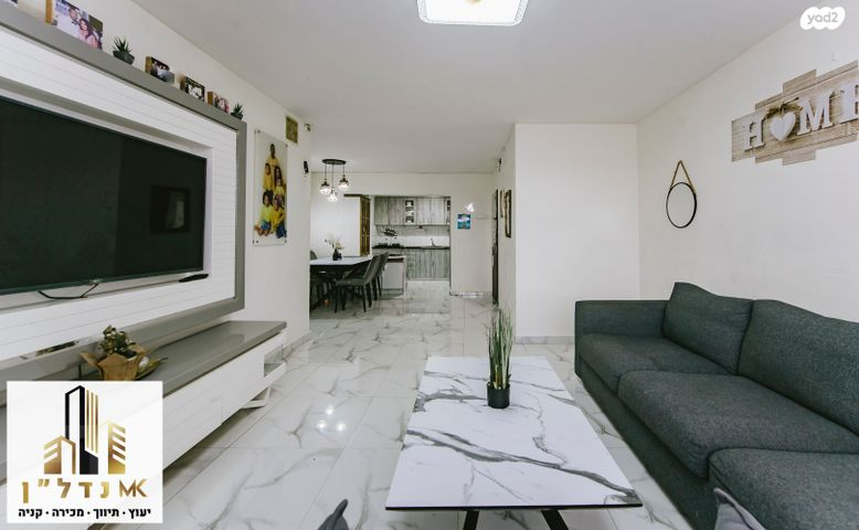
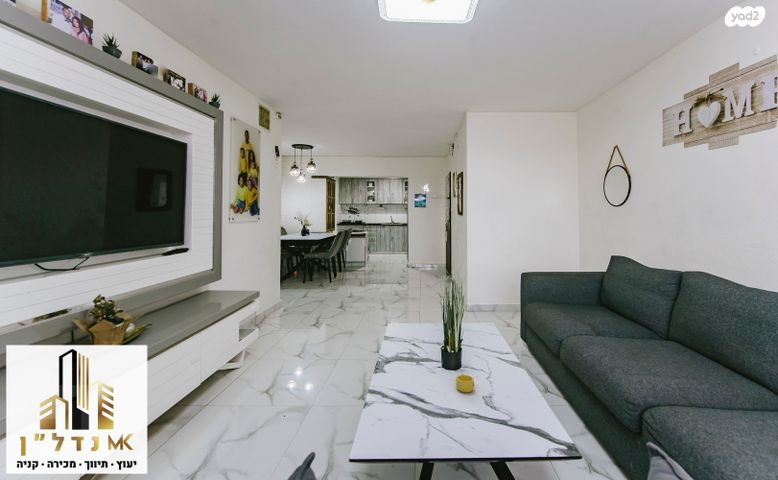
+ cup (464, 382)
